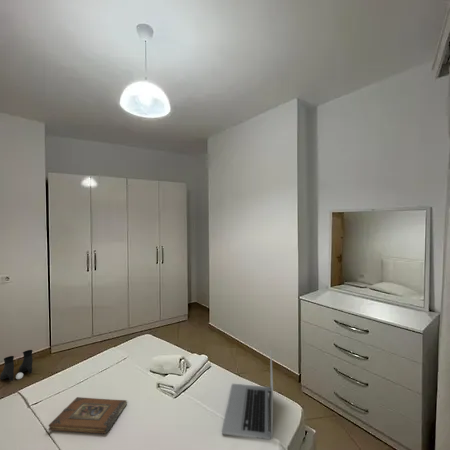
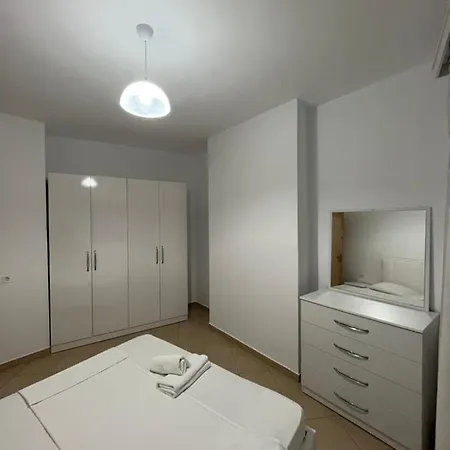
- book (90, 414)
- boots (13, 363)
- laptop (249, 387)
